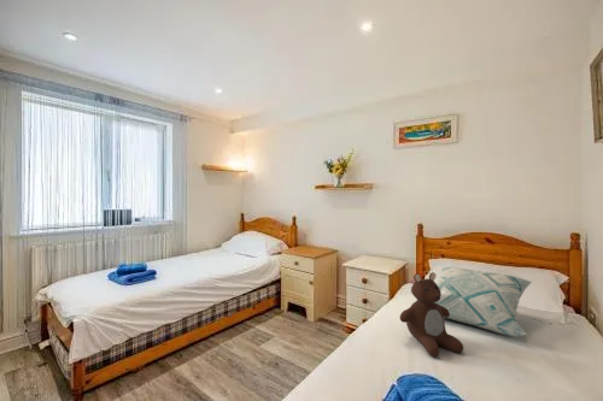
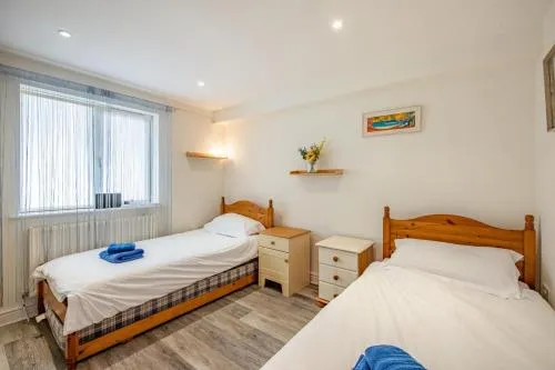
- teddy bear (432, 309)
- decorative pillow (474, 295)
